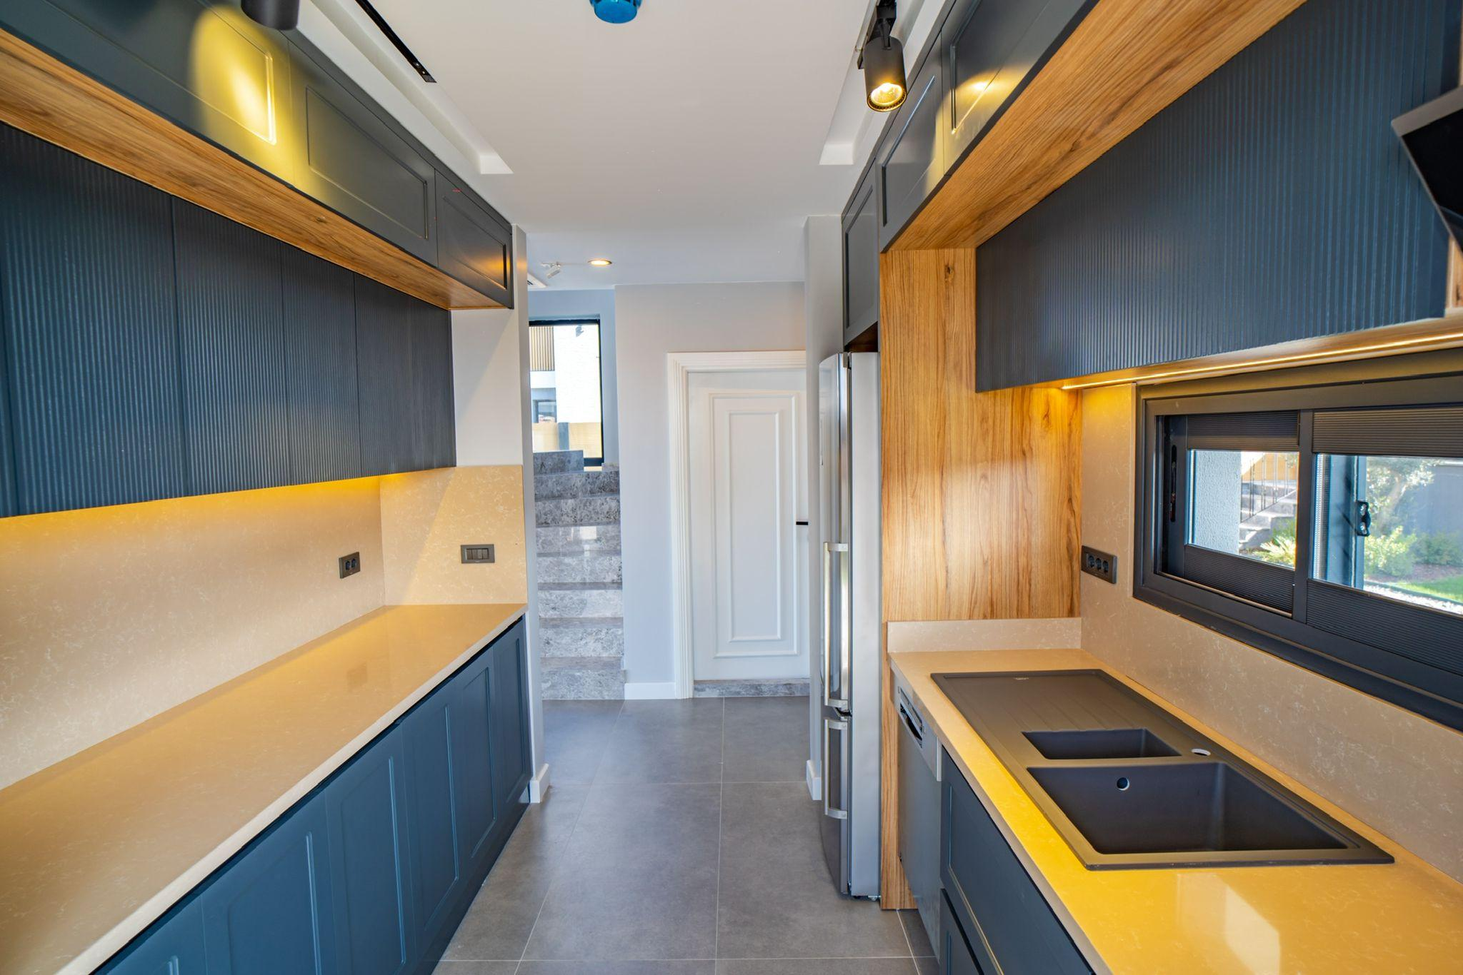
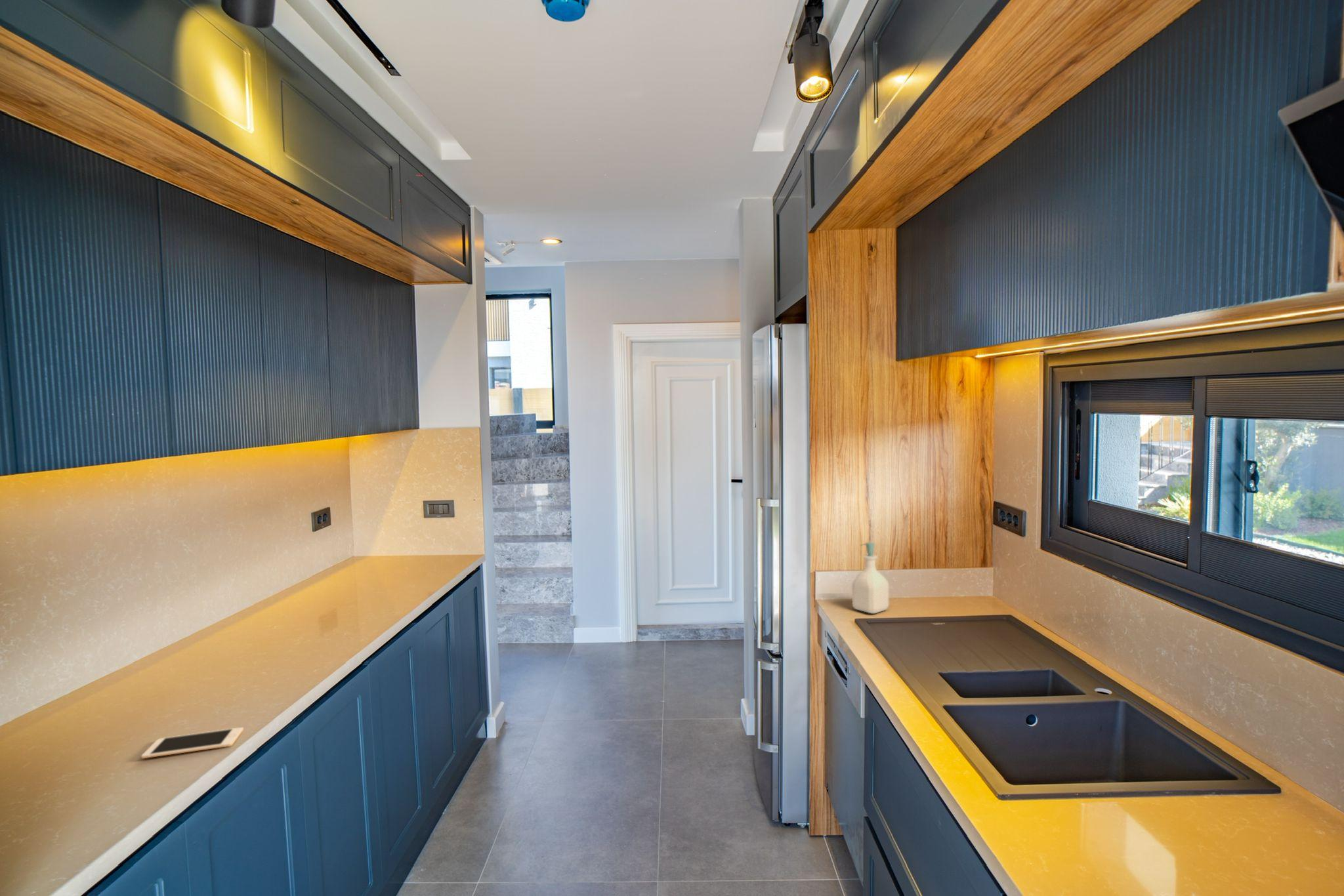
+ cell phone (194, 742)
+ soap bottle (870, 576)
